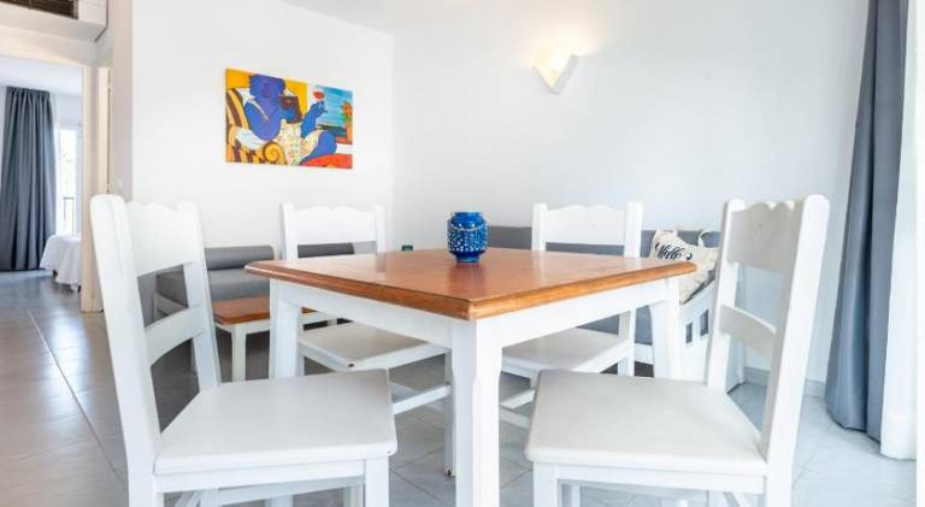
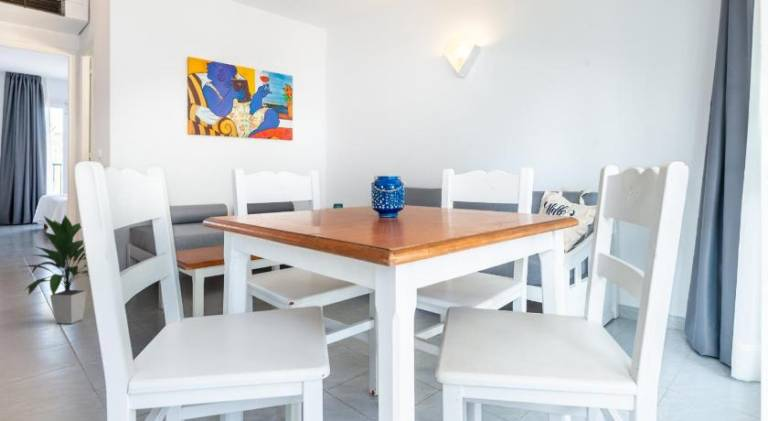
+ indoor plant (65, 267)
